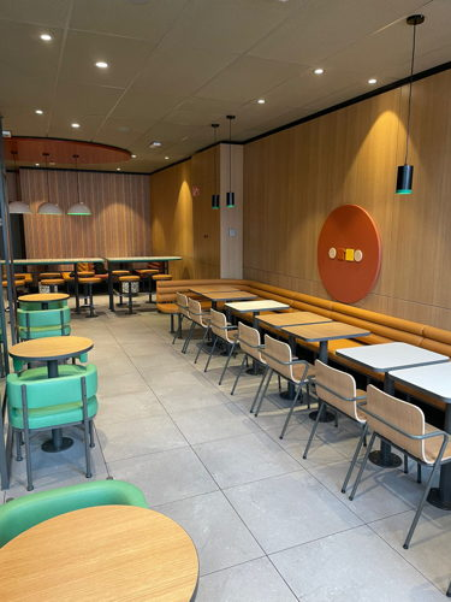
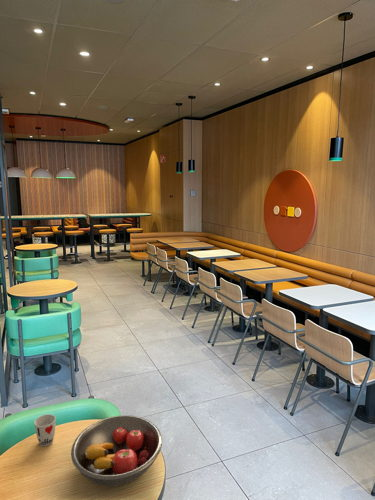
+ cup (45, 431)
+ fruit bowl (118, 451)
